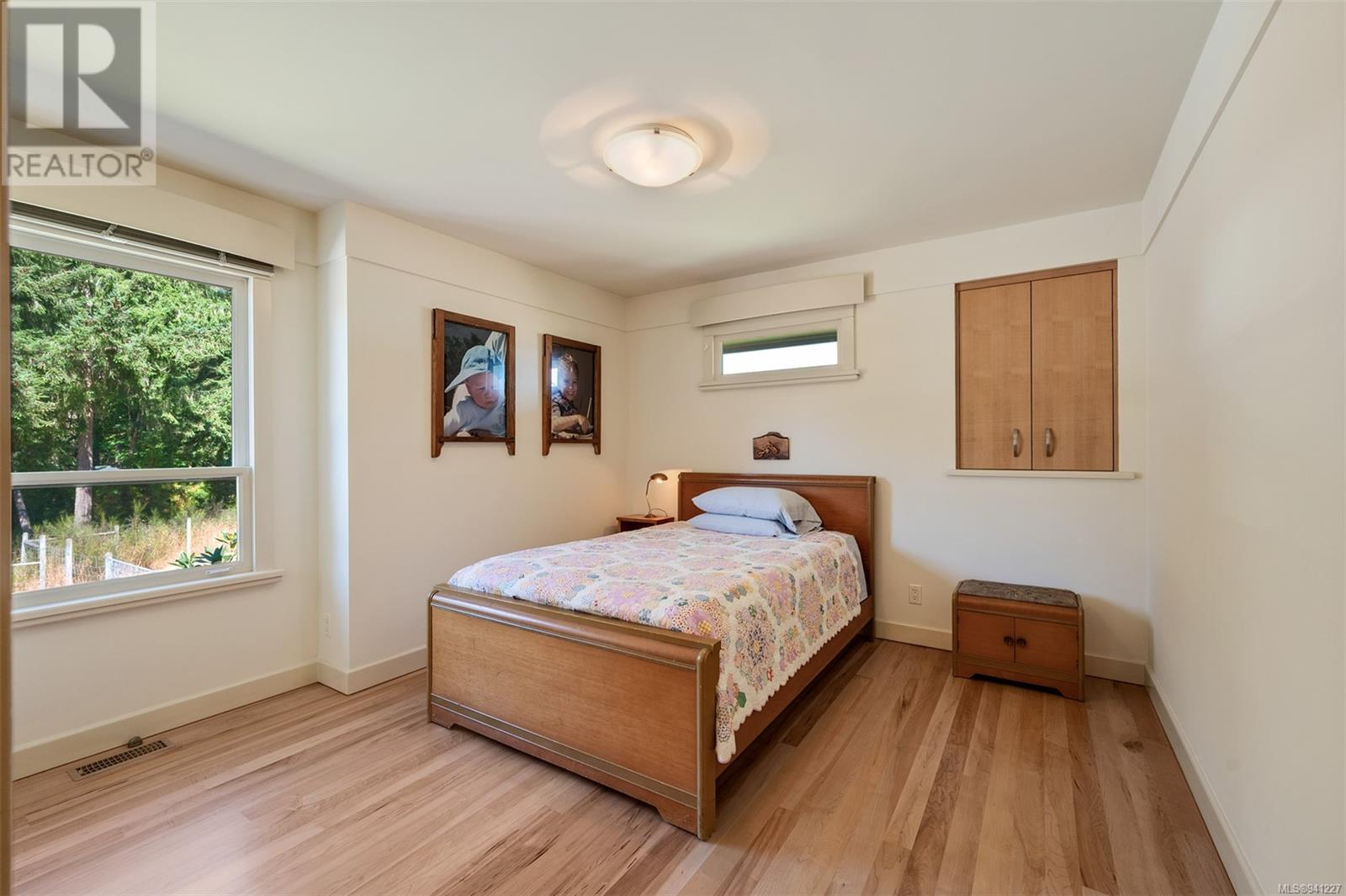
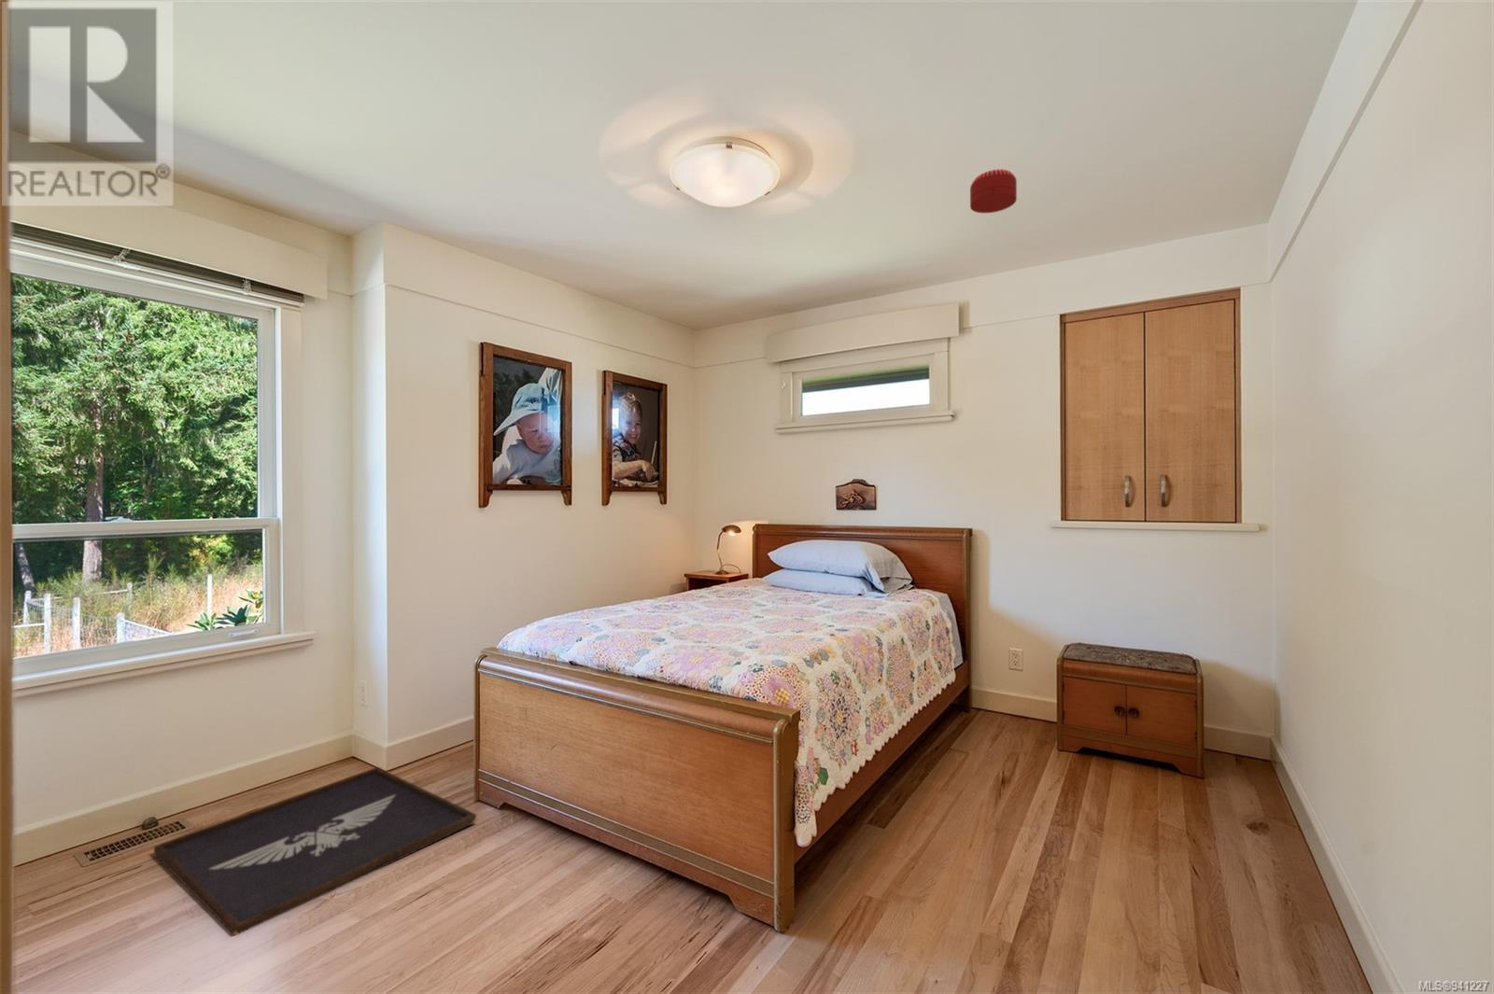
+ doormat (322, 832)
+ smoke detector (992, 191)
